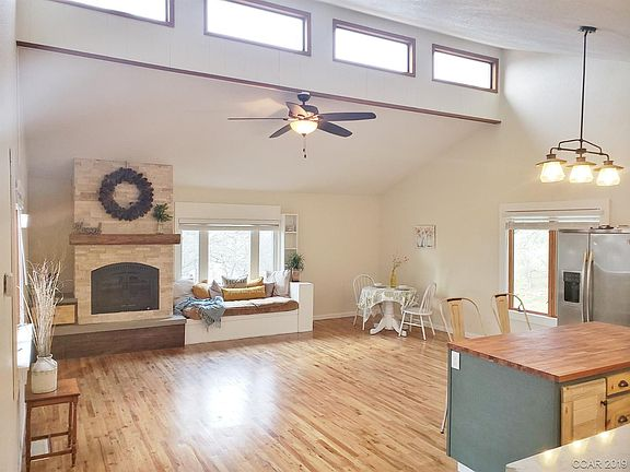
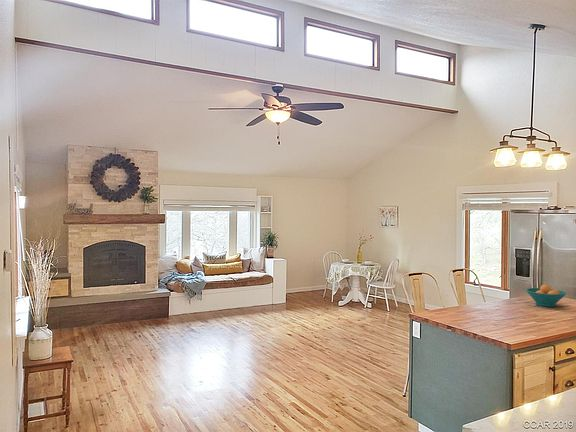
+ fruit bowl (545, 294)
